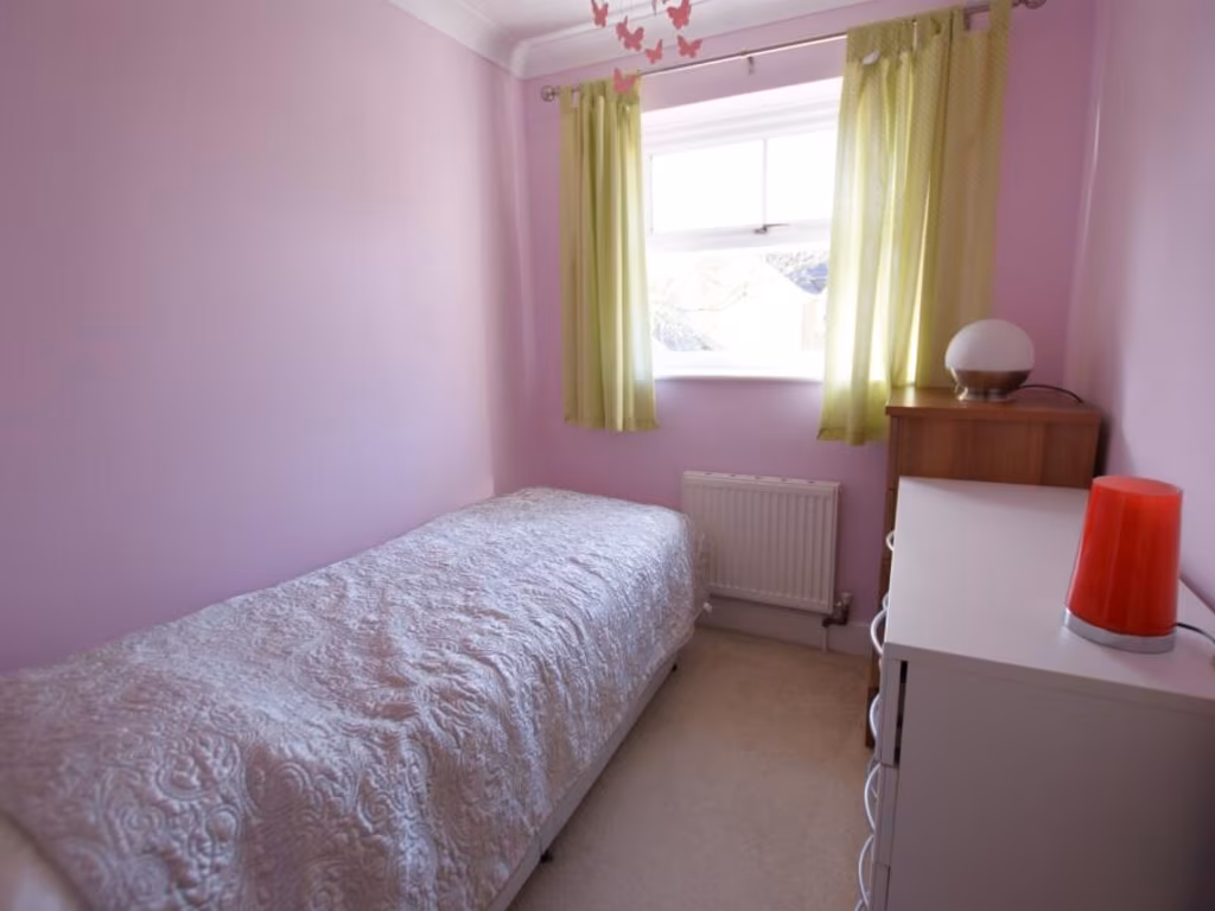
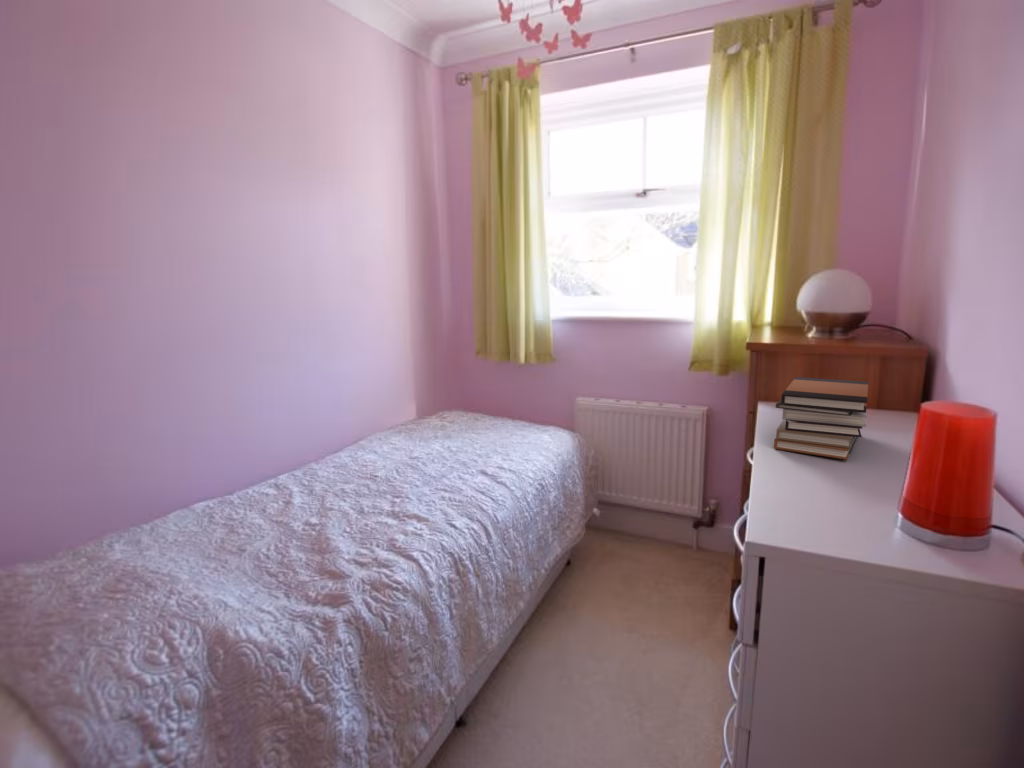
+ book stack (822, 414)
